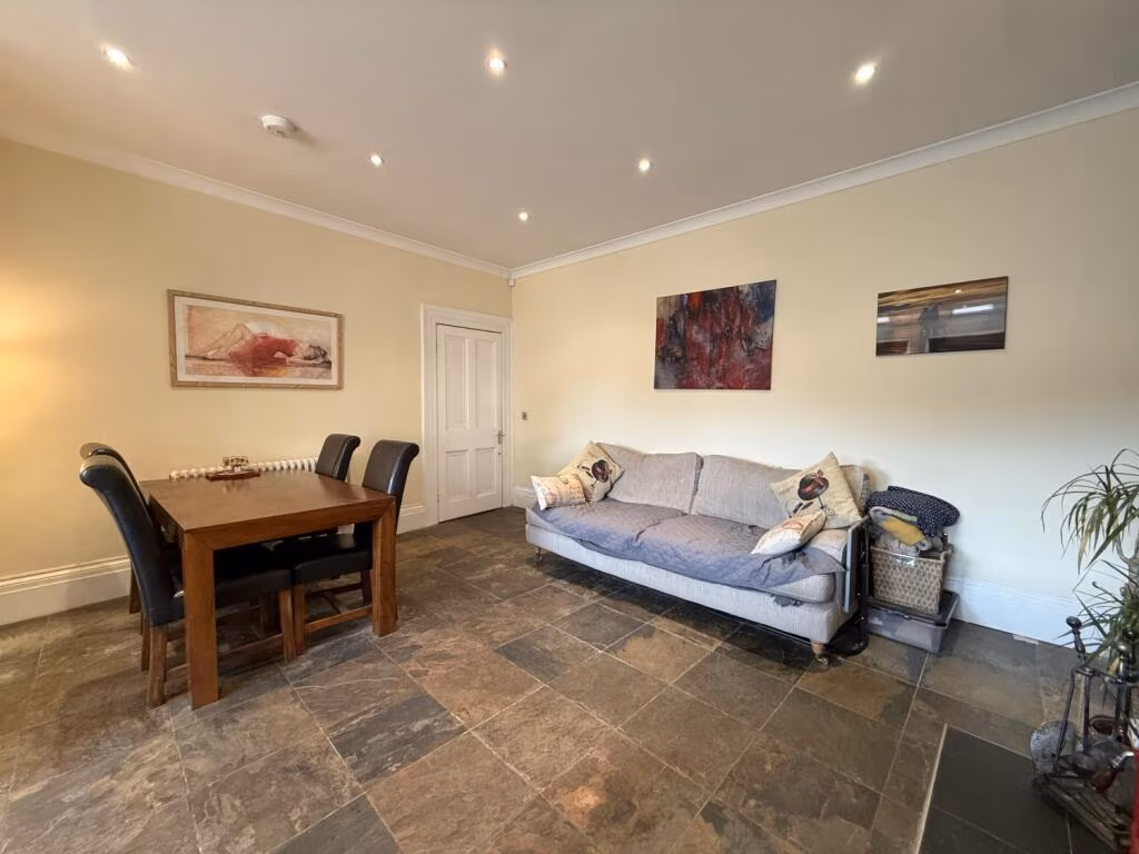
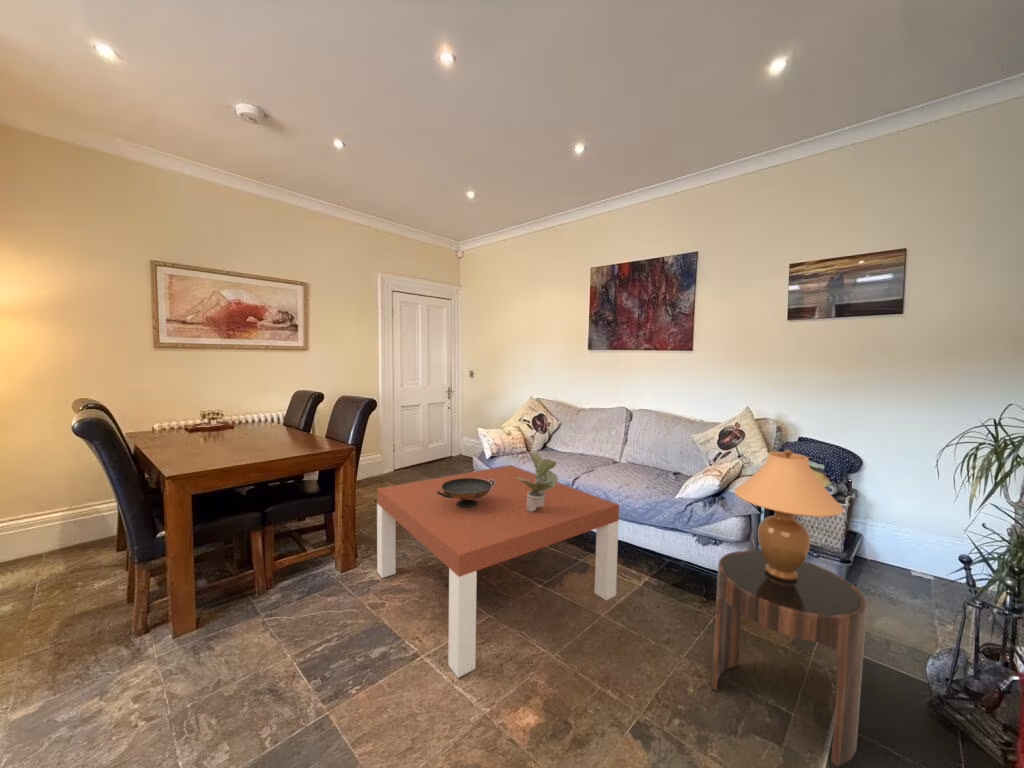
+ side table (785, 634)
+ decorative bowl (466, 494)
+ potted plant (540, 483)
+ table lamp (784, 511)
+ coffee table (492, 540)
